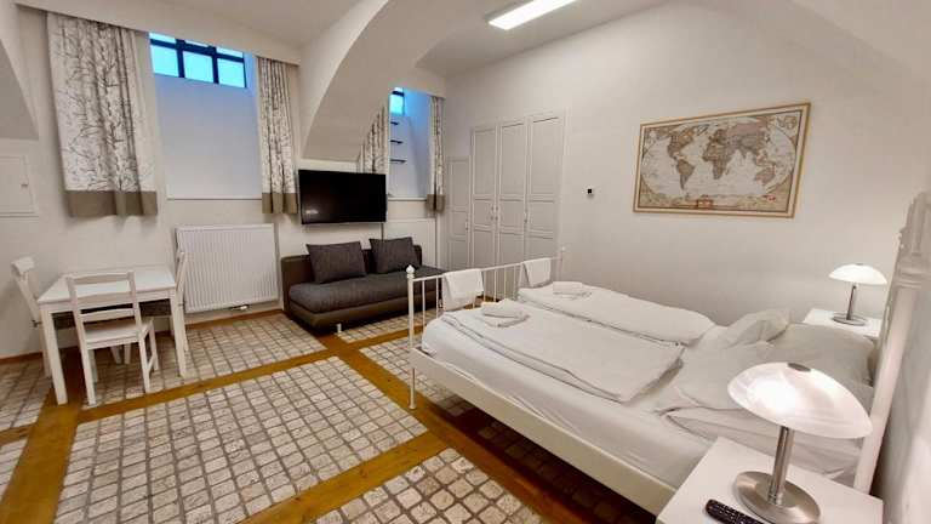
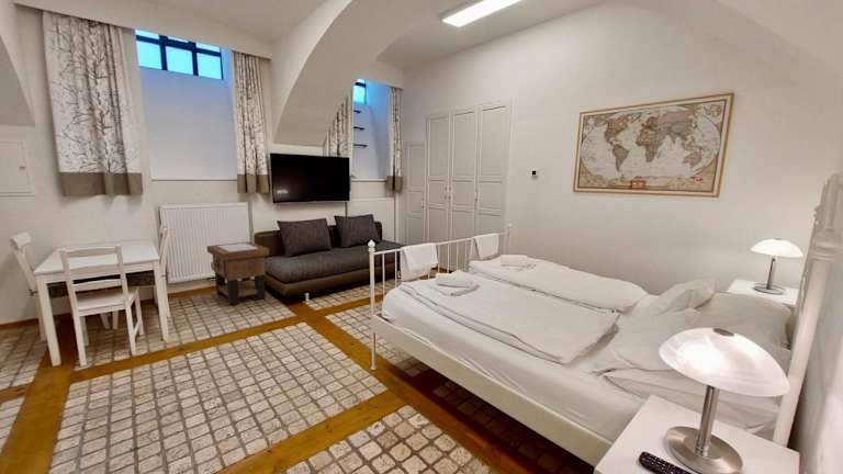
+ side table (237, 271)
